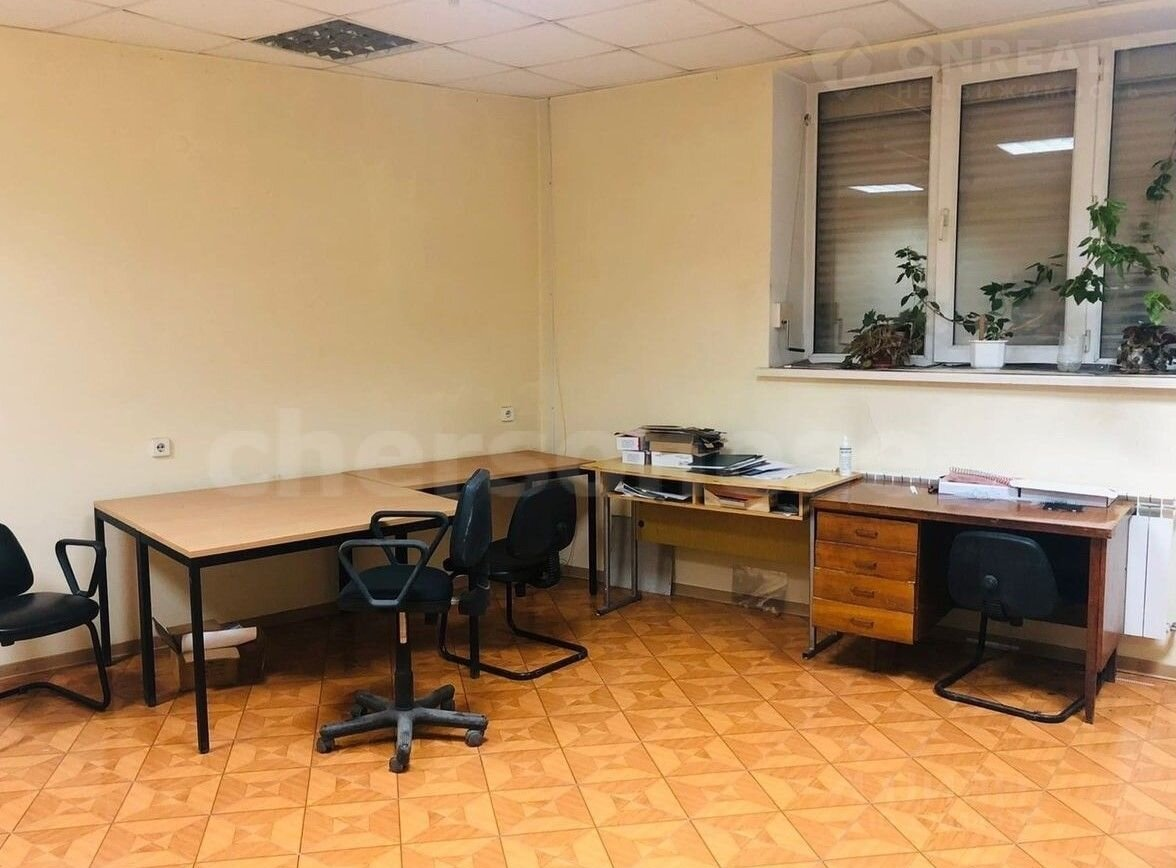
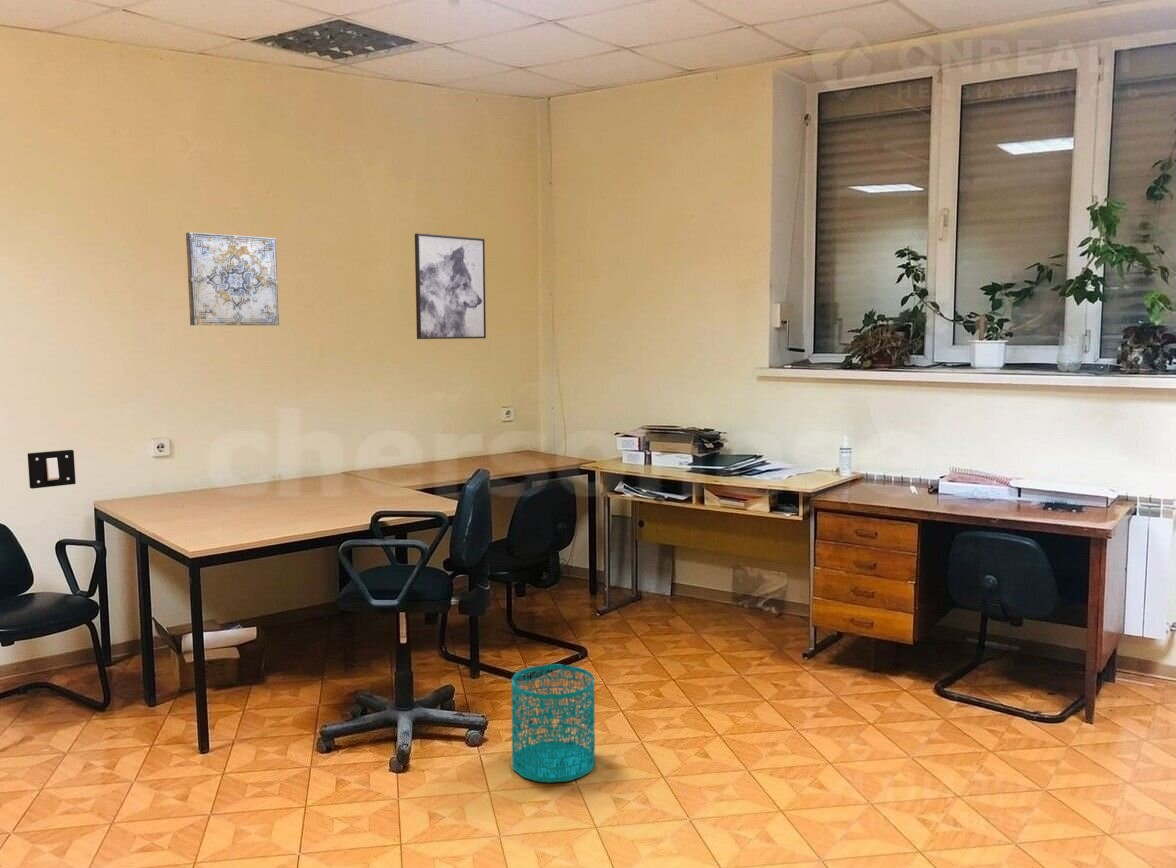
+ light switch (52, 469)
+ wastebasket (553, 721)
+ wall art (451, 287)
+ wall art (234, 280)
